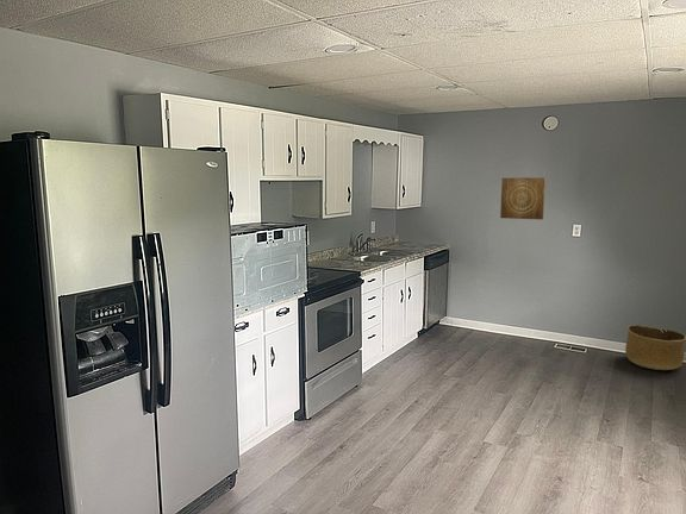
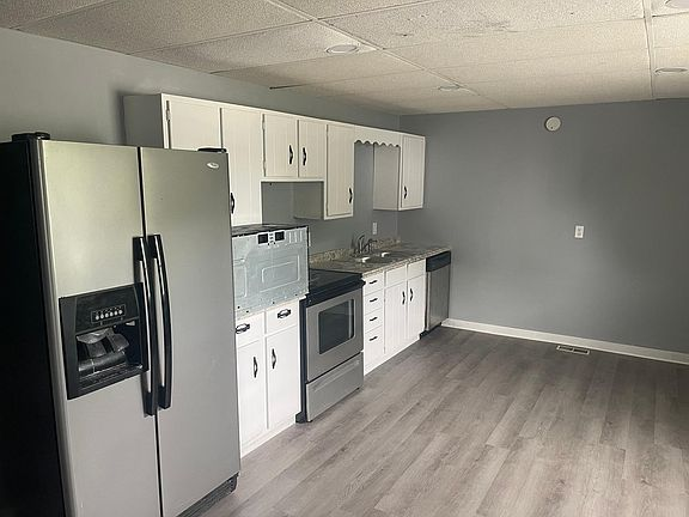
- wall art (522, 198)
- basket (654, 347)
